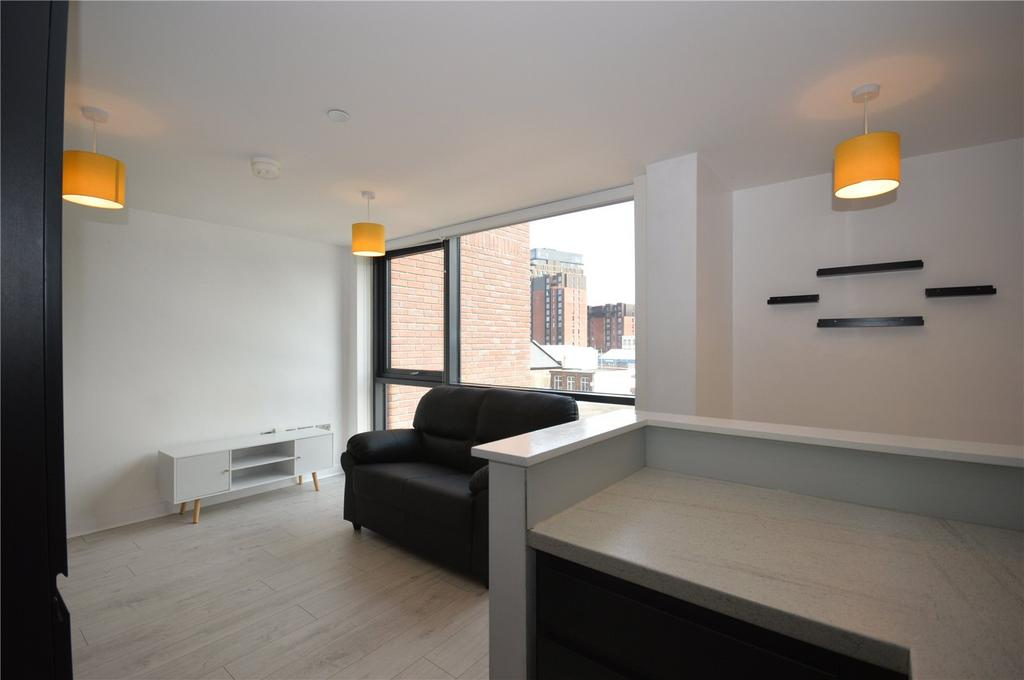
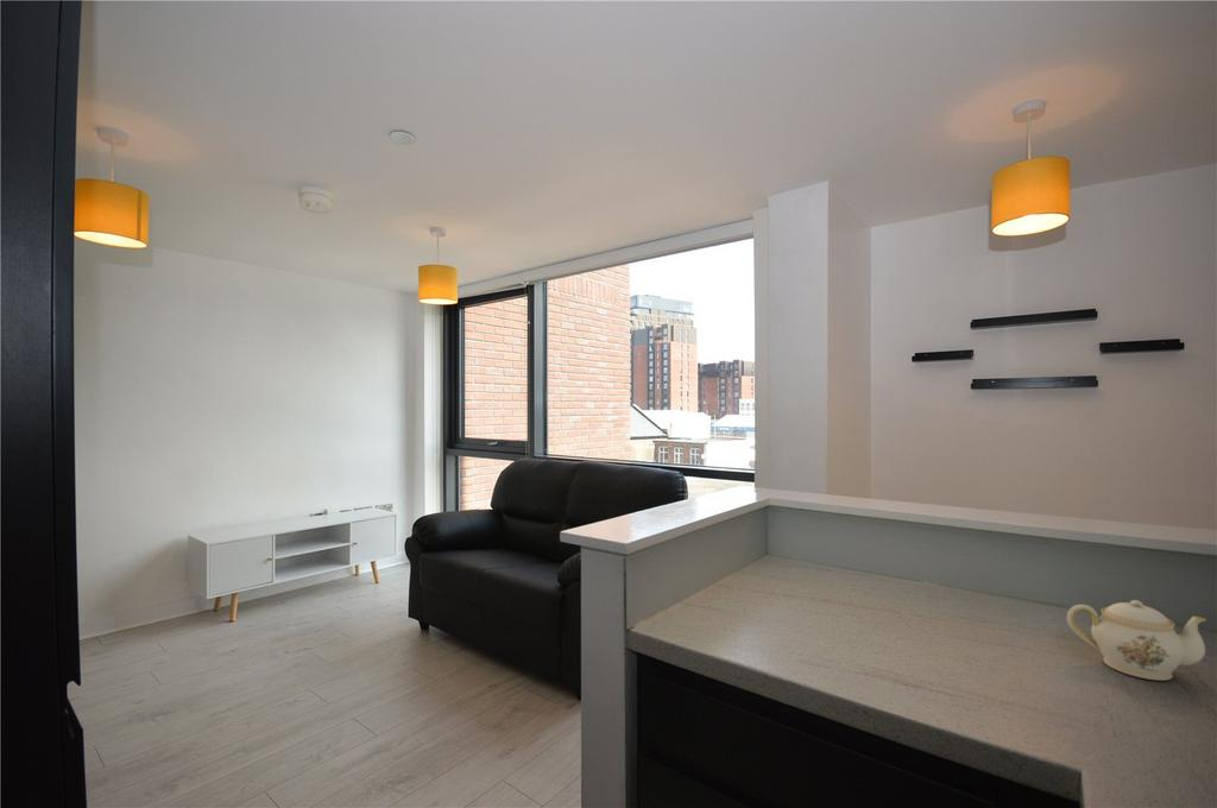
+ teapot (1133, 633)
